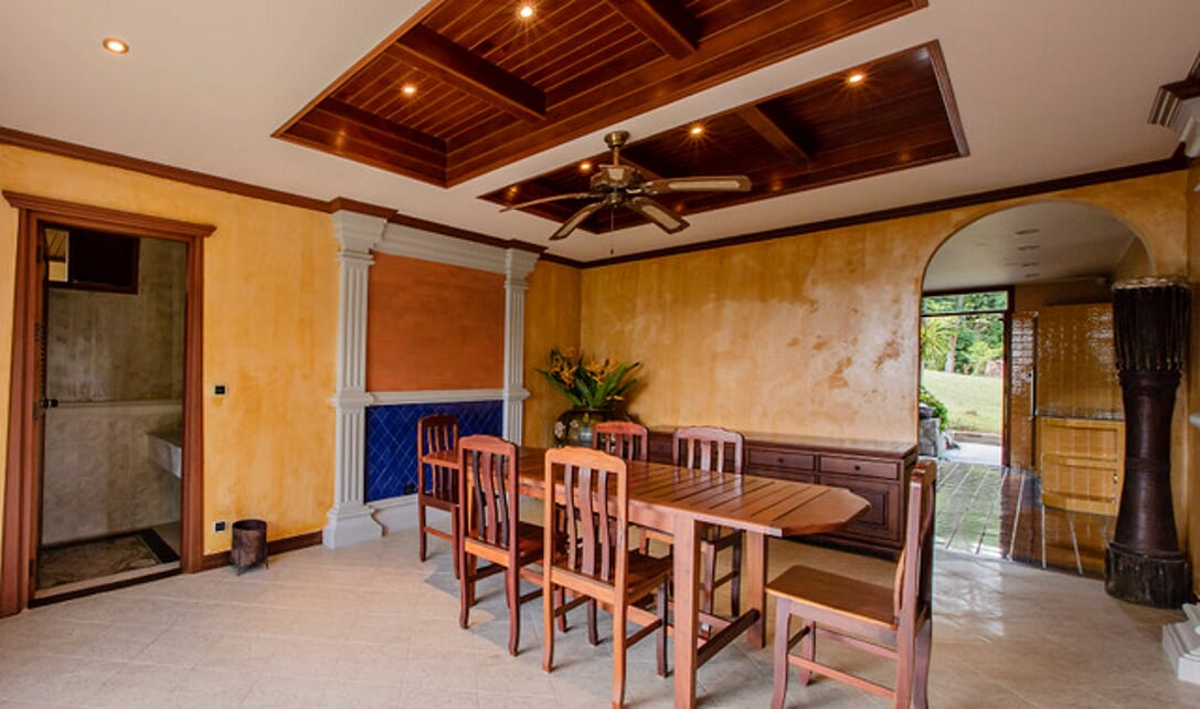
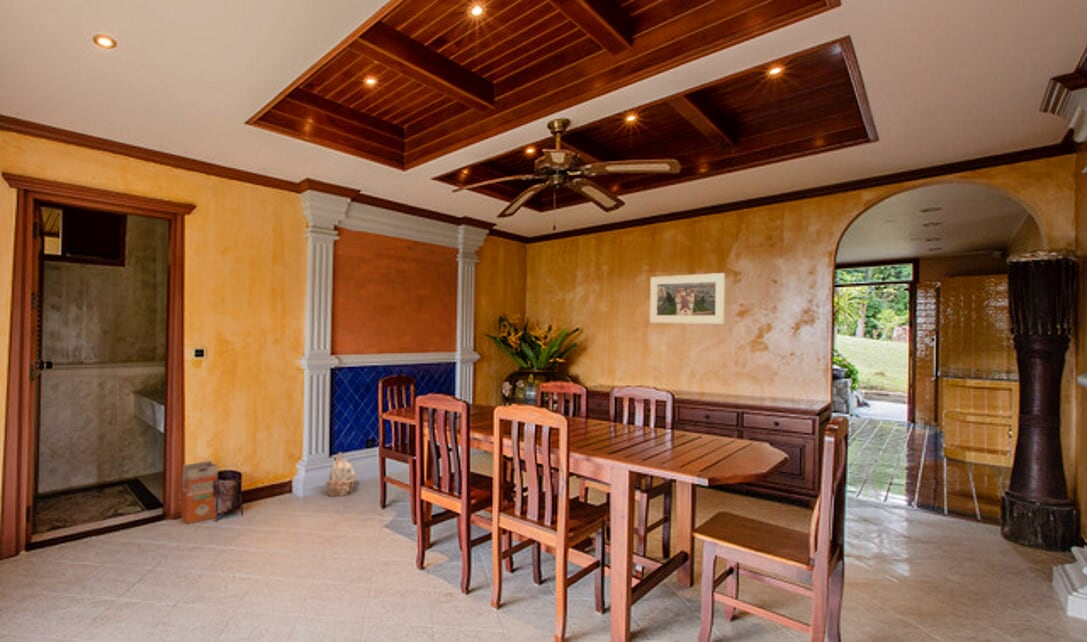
+ waste bin (200, 490)
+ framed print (685, 299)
+ basket (341, 471)
